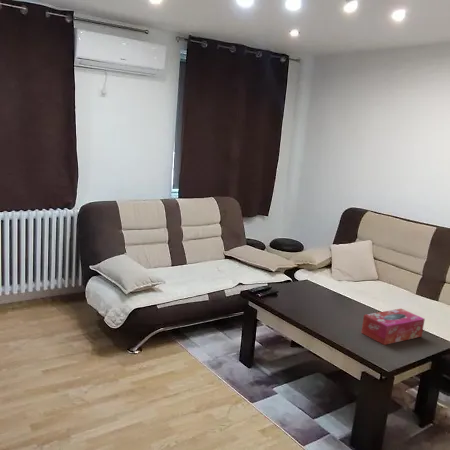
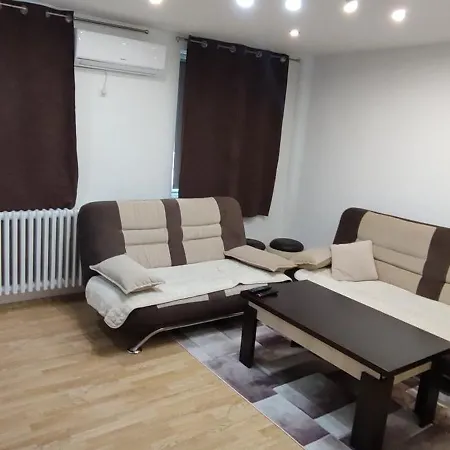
- tissue box (393, 325)
